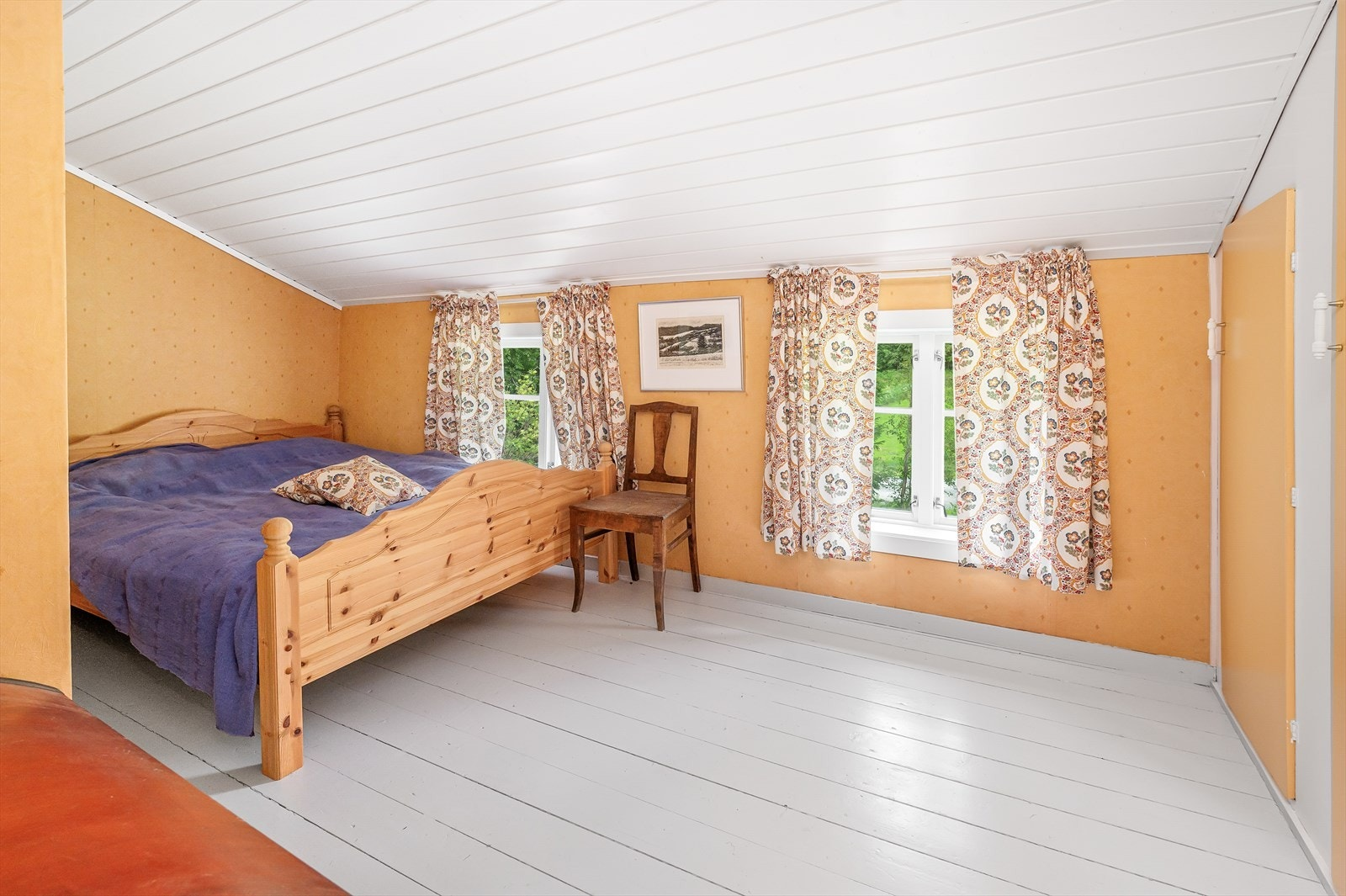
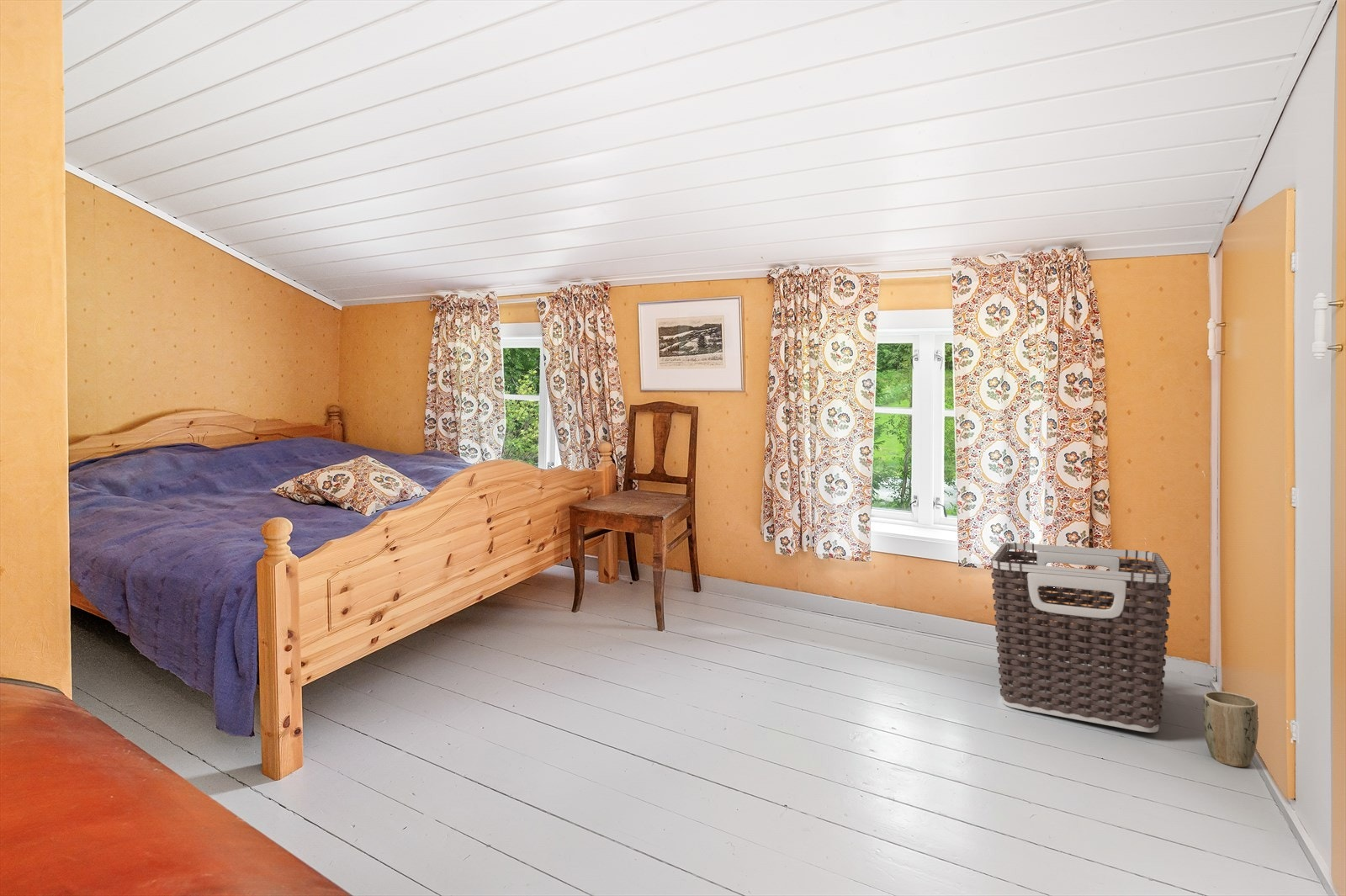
+ plant pot (1230, 729)
+ clothes hamper (1076, 626)
